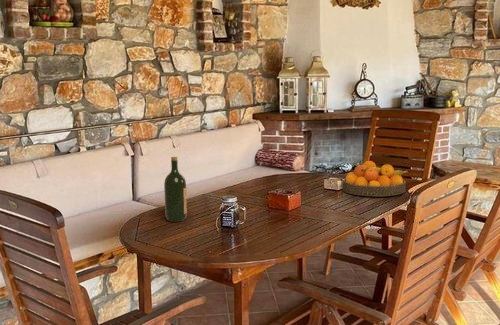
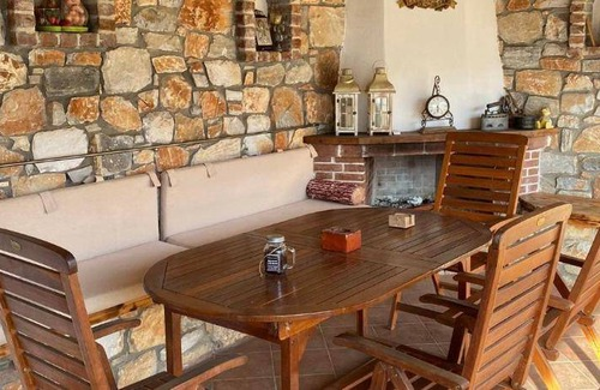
- fruit bowl (373, 176)
- wine bottle (175, 188)
